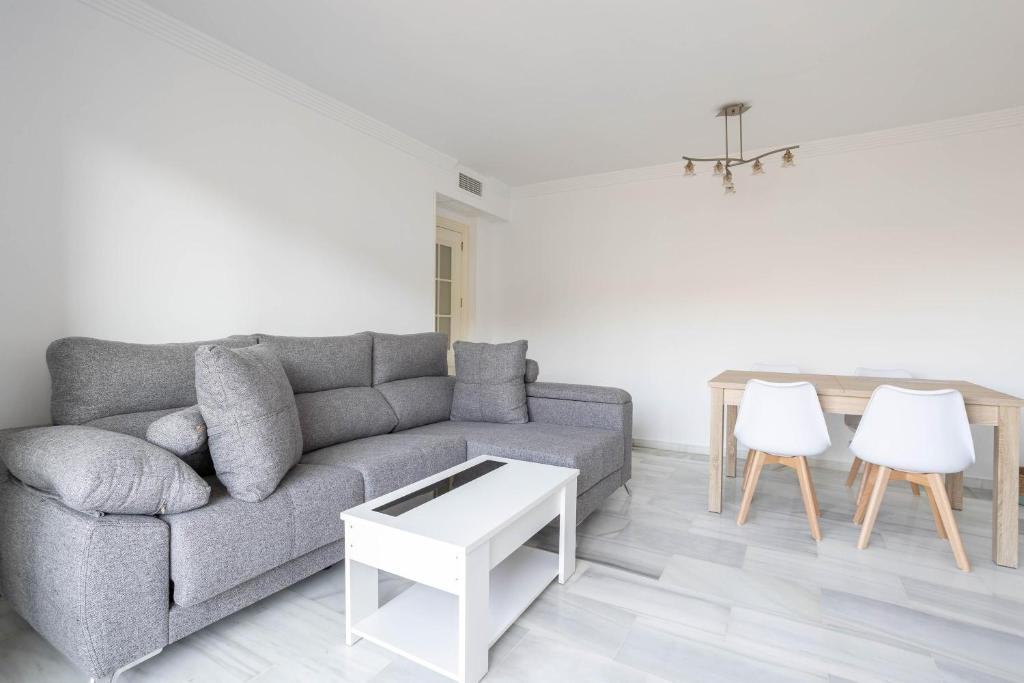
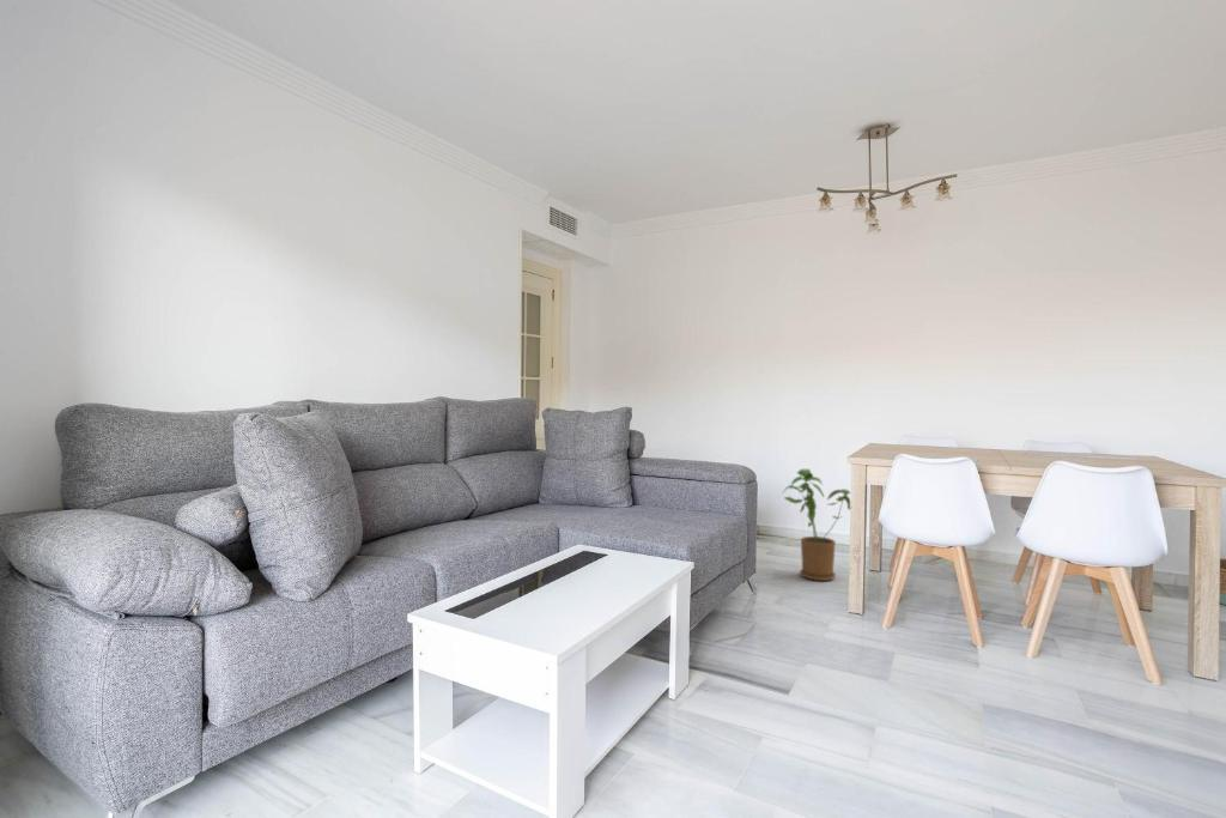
+ house plant (813, 522)
